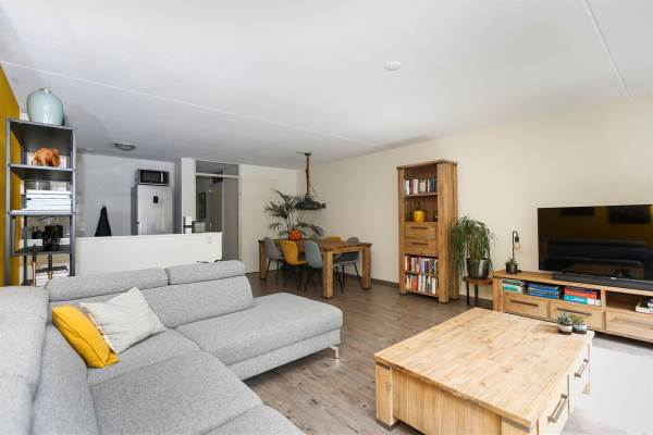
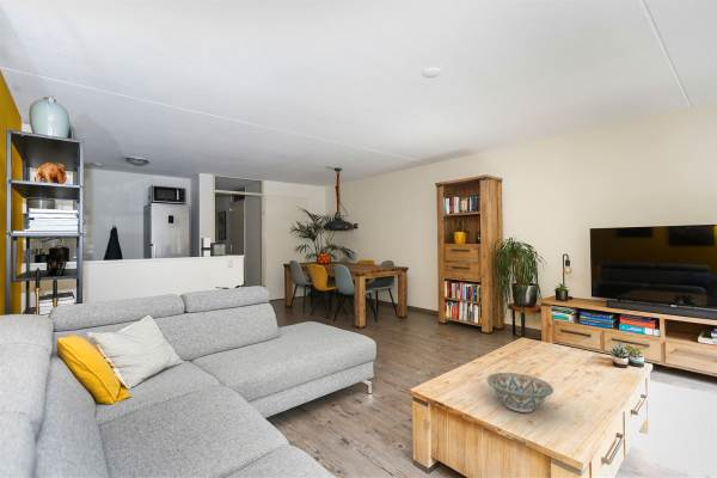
+ decorative bowl (519, 393)
